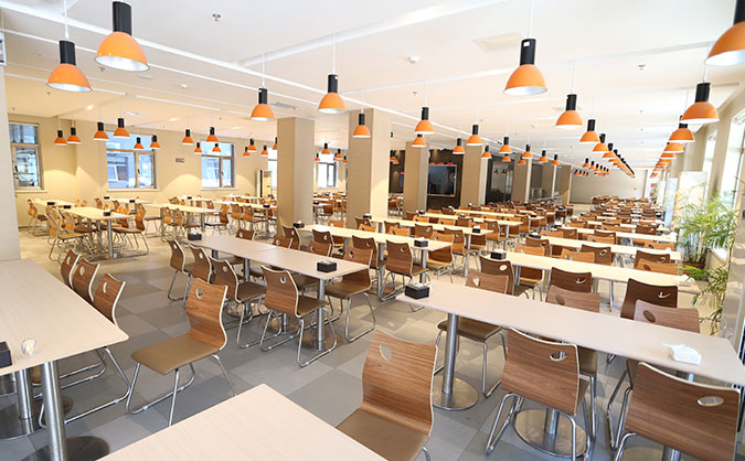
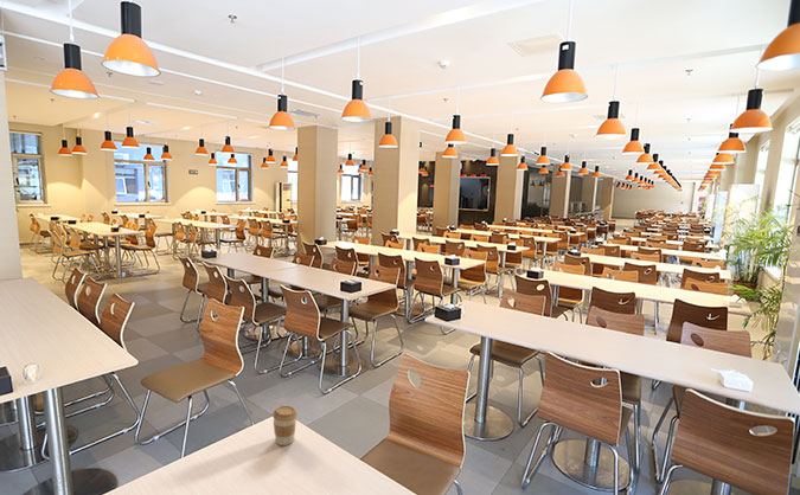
+ coffee cup (284, 424)
